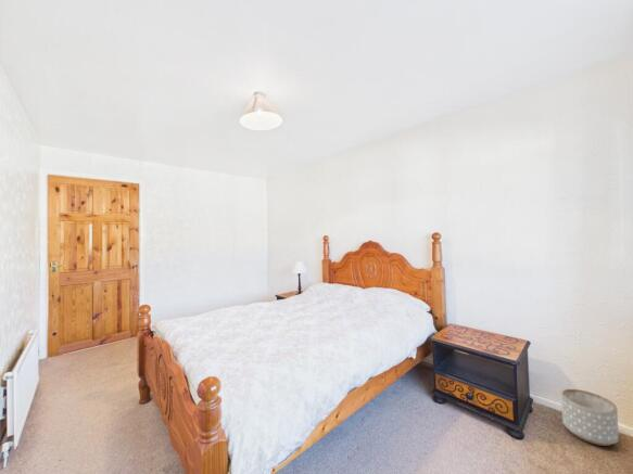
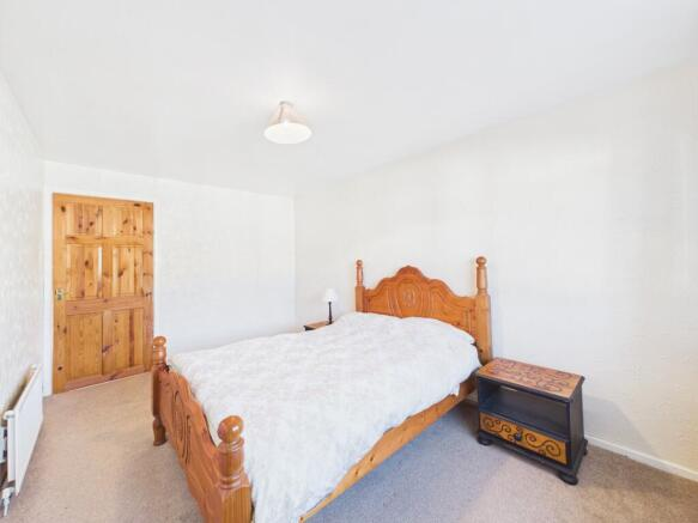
- planter (588, 417)
